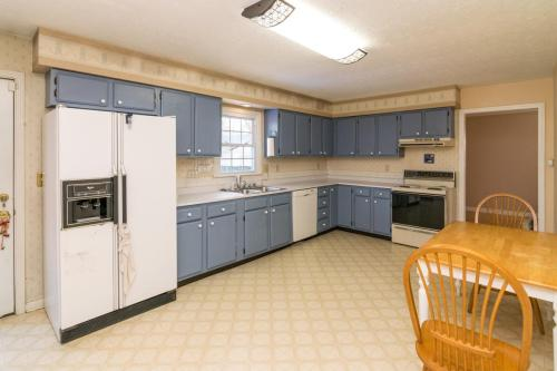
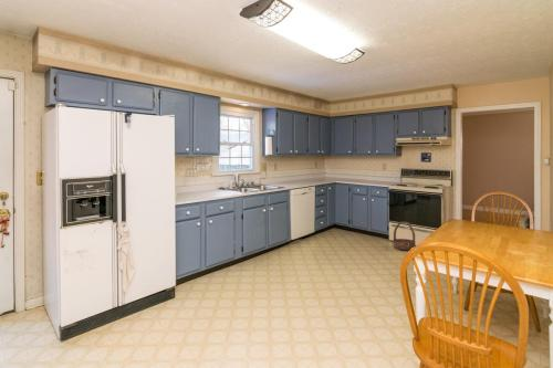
+ basket (404, 239)
